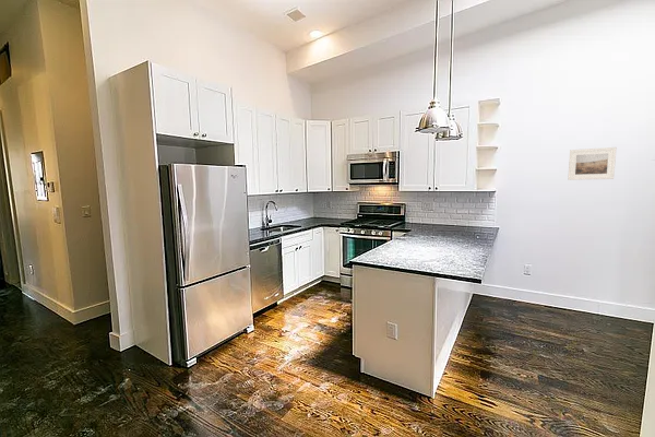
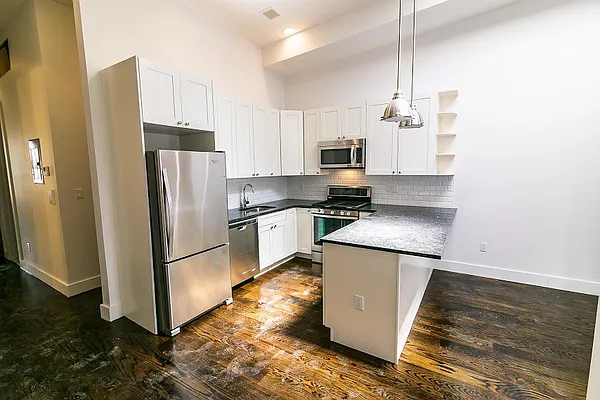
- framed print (591, 164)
